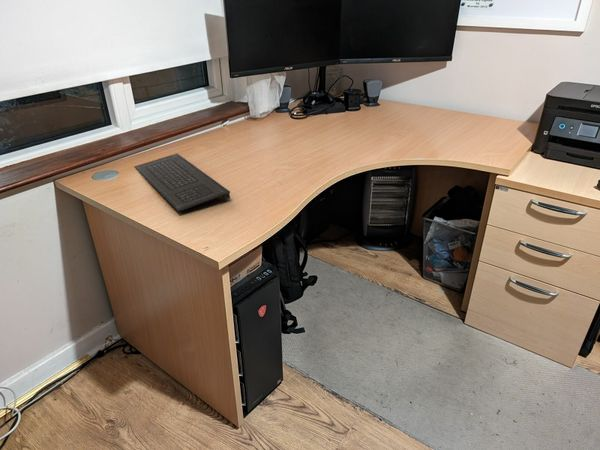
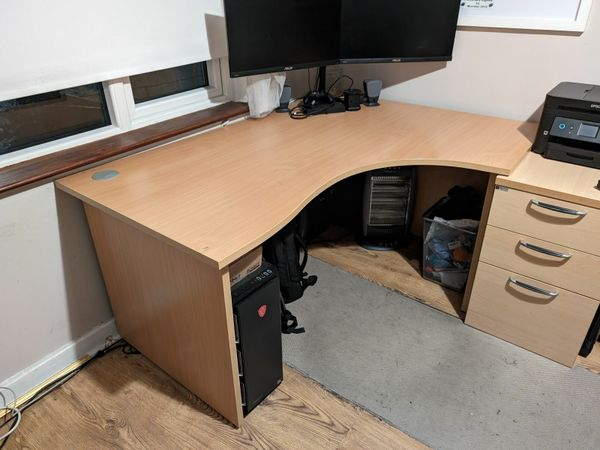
- keyboard (177, 178)
